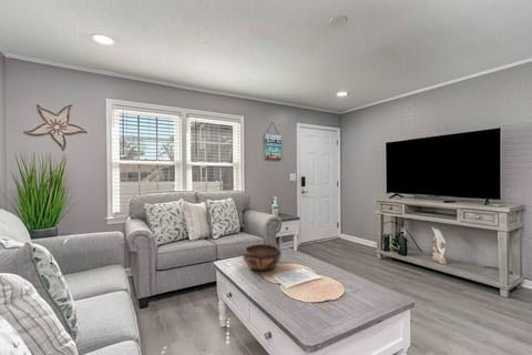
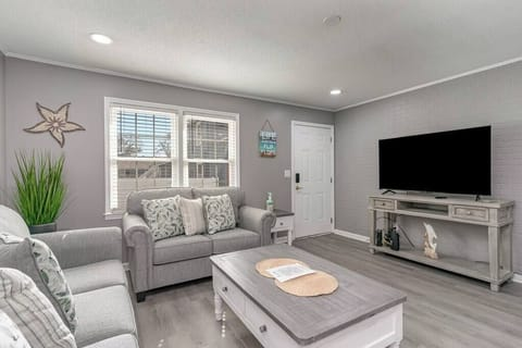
- decorative bowl (262, 257)
